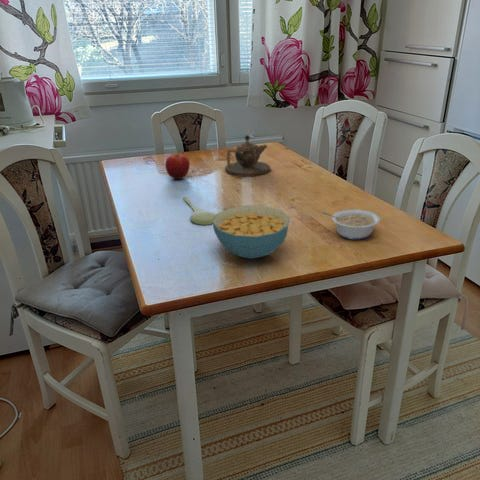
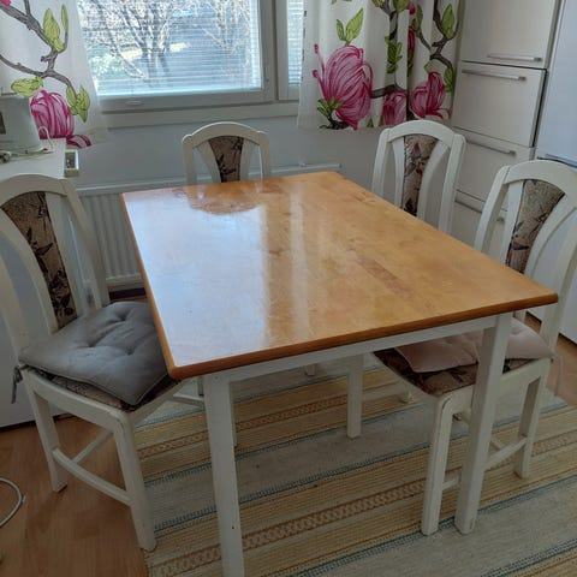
- legume (353, 224)
- cereal bowl (251, 236)
- spoon (196, 209)
- fruit (177, 165)
- teapot (247, 152)
